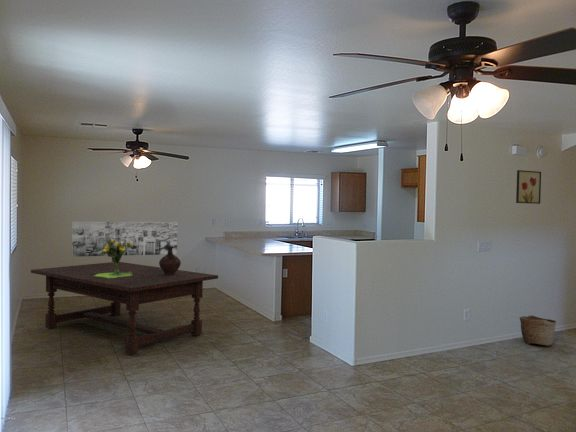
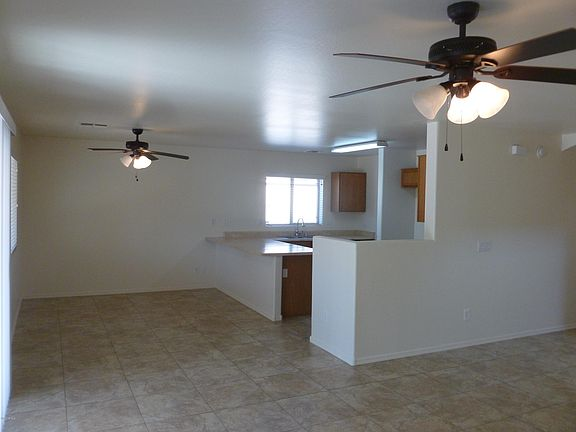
- dining table (122, 302)
- wall art (528, 187)
- ceramic jug (170, 260)
- basket (537, 329)
- bouquet (117, 255)
- wall art (126, 238)
